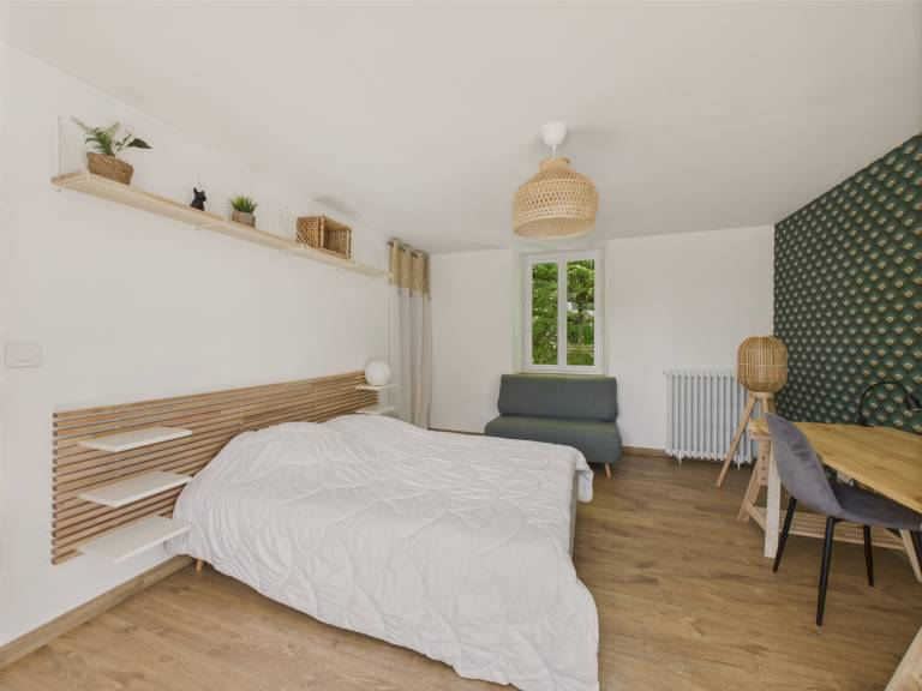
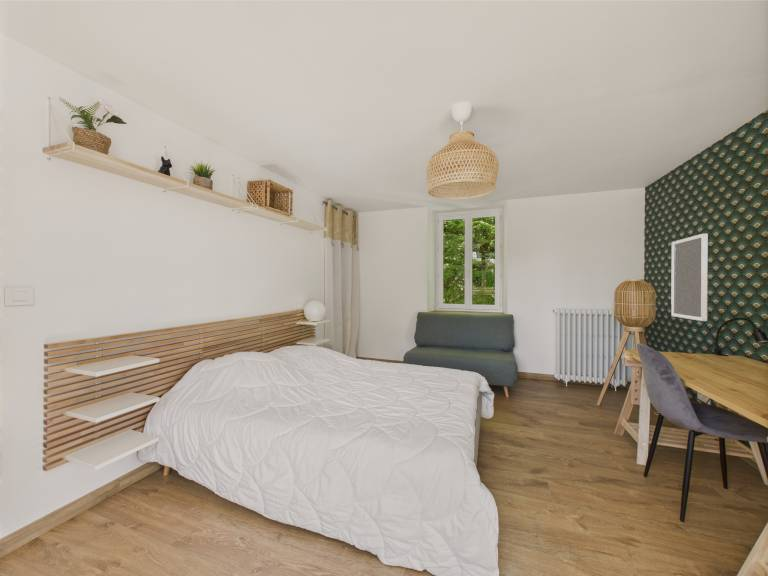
+ home mirror (688, 278)
